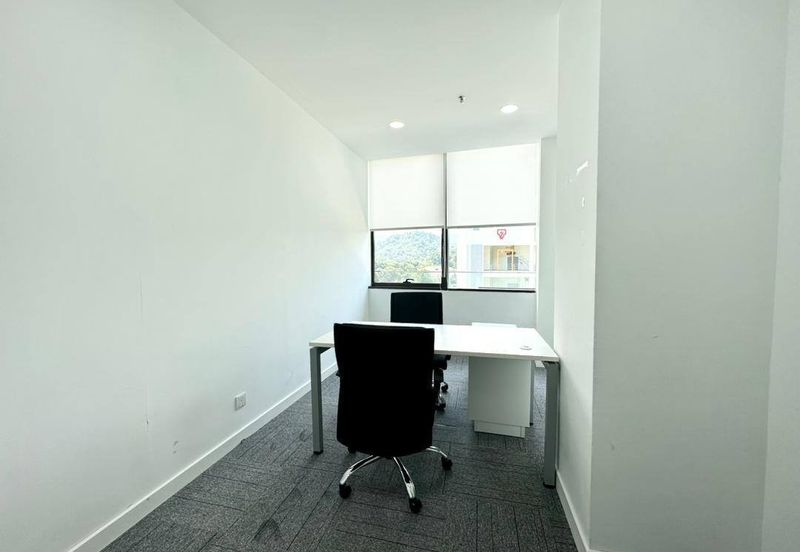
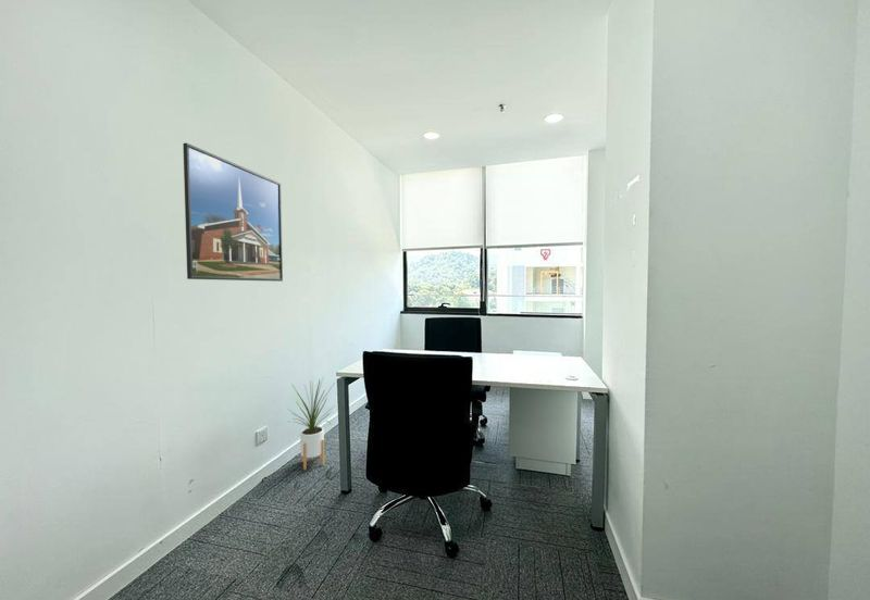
+ house plant (311, 420)
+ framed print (240, 223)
